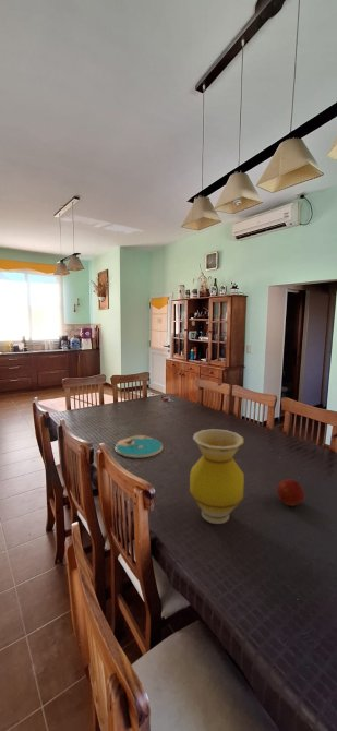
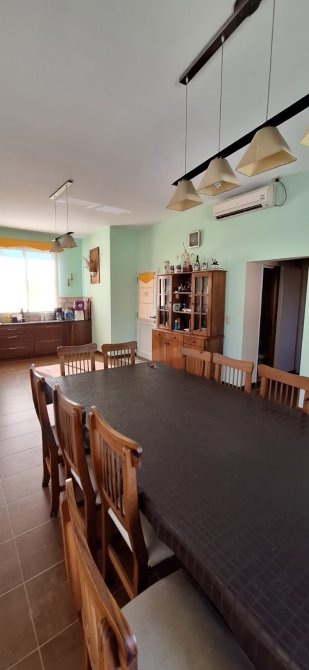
- fruit (290, 491)
- plate (139, 443)
- vase (216, 477)
